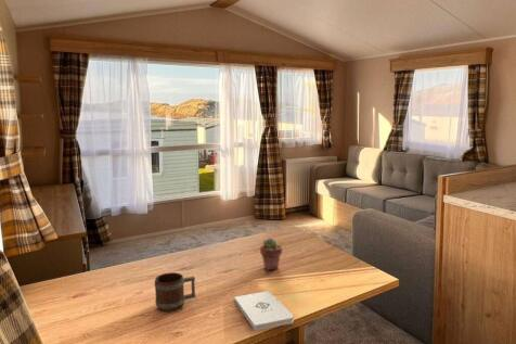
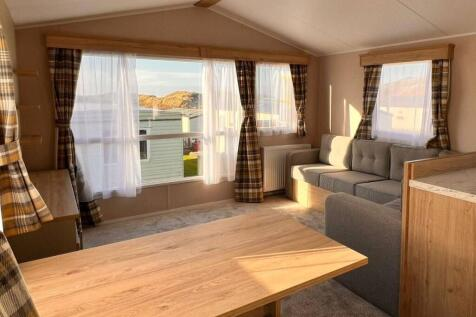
- notepad (262, 308)
- mug (175, 290)
- potted succulent (271, 253)
